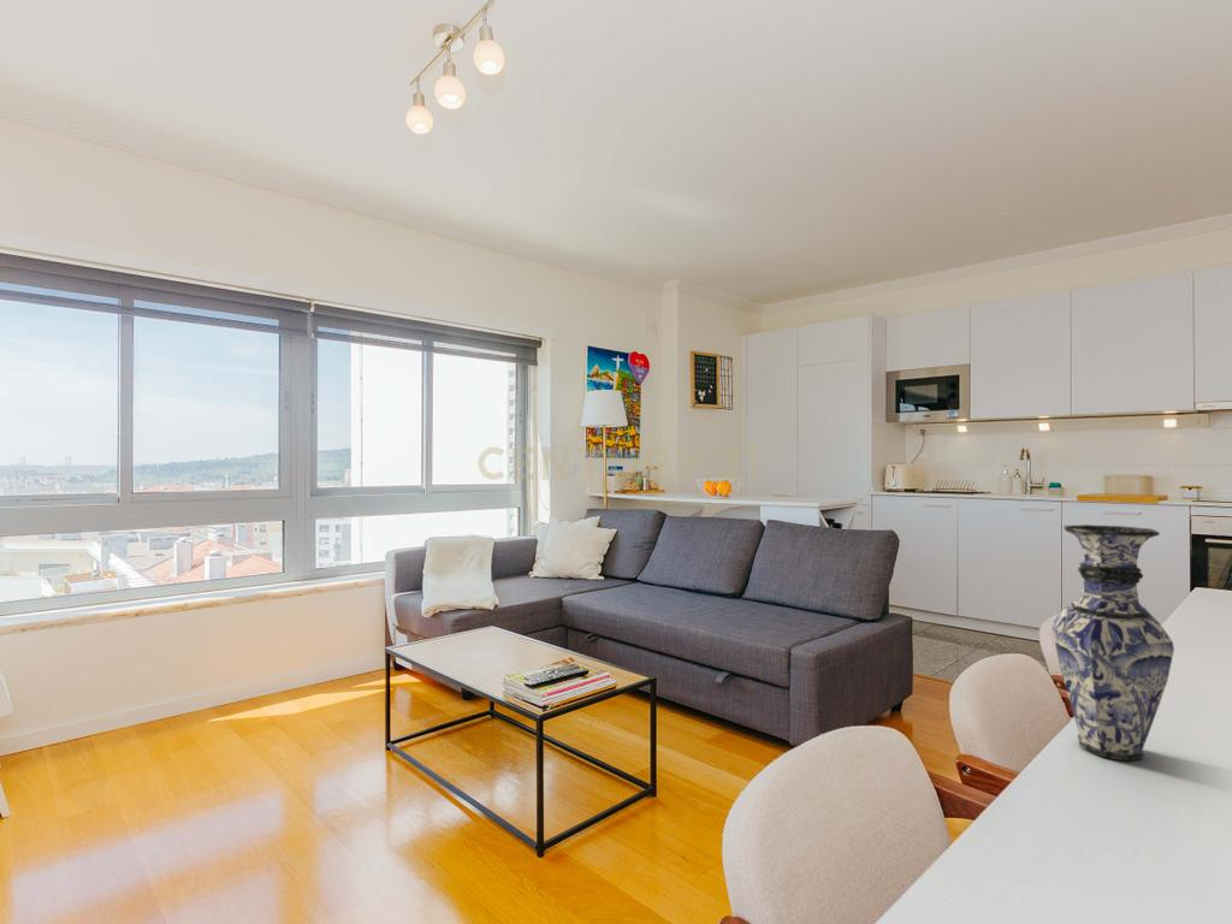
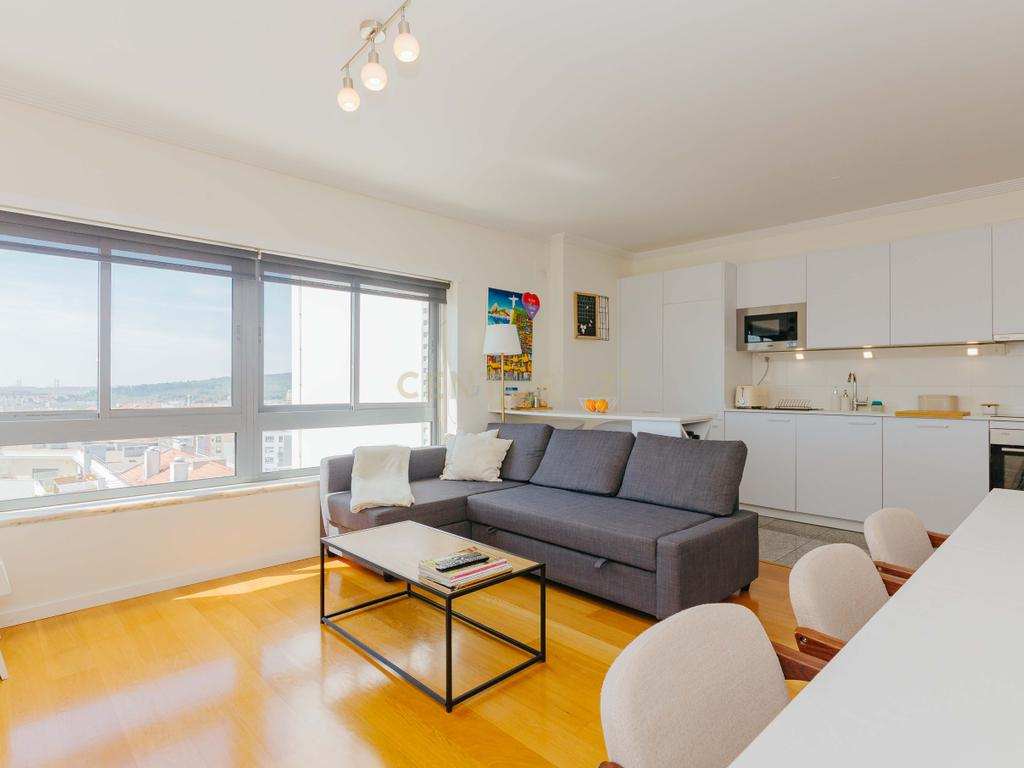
- vase (1109, 639)
